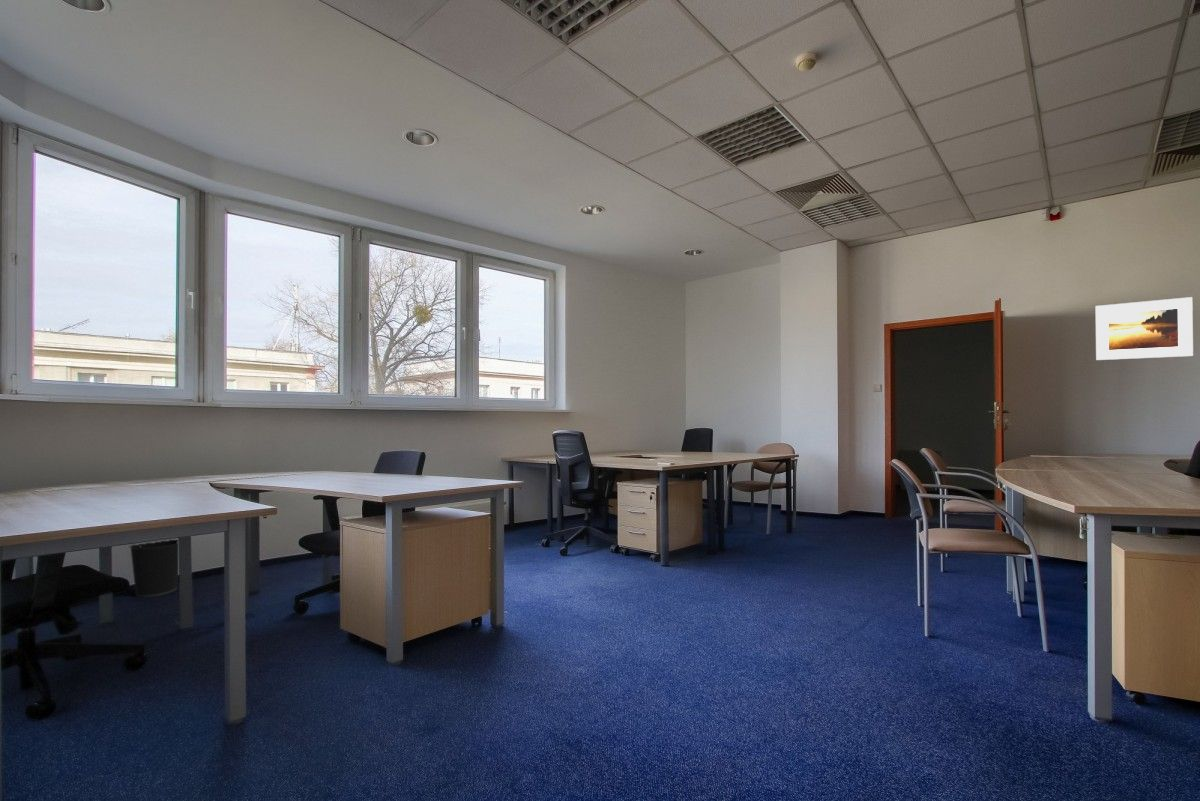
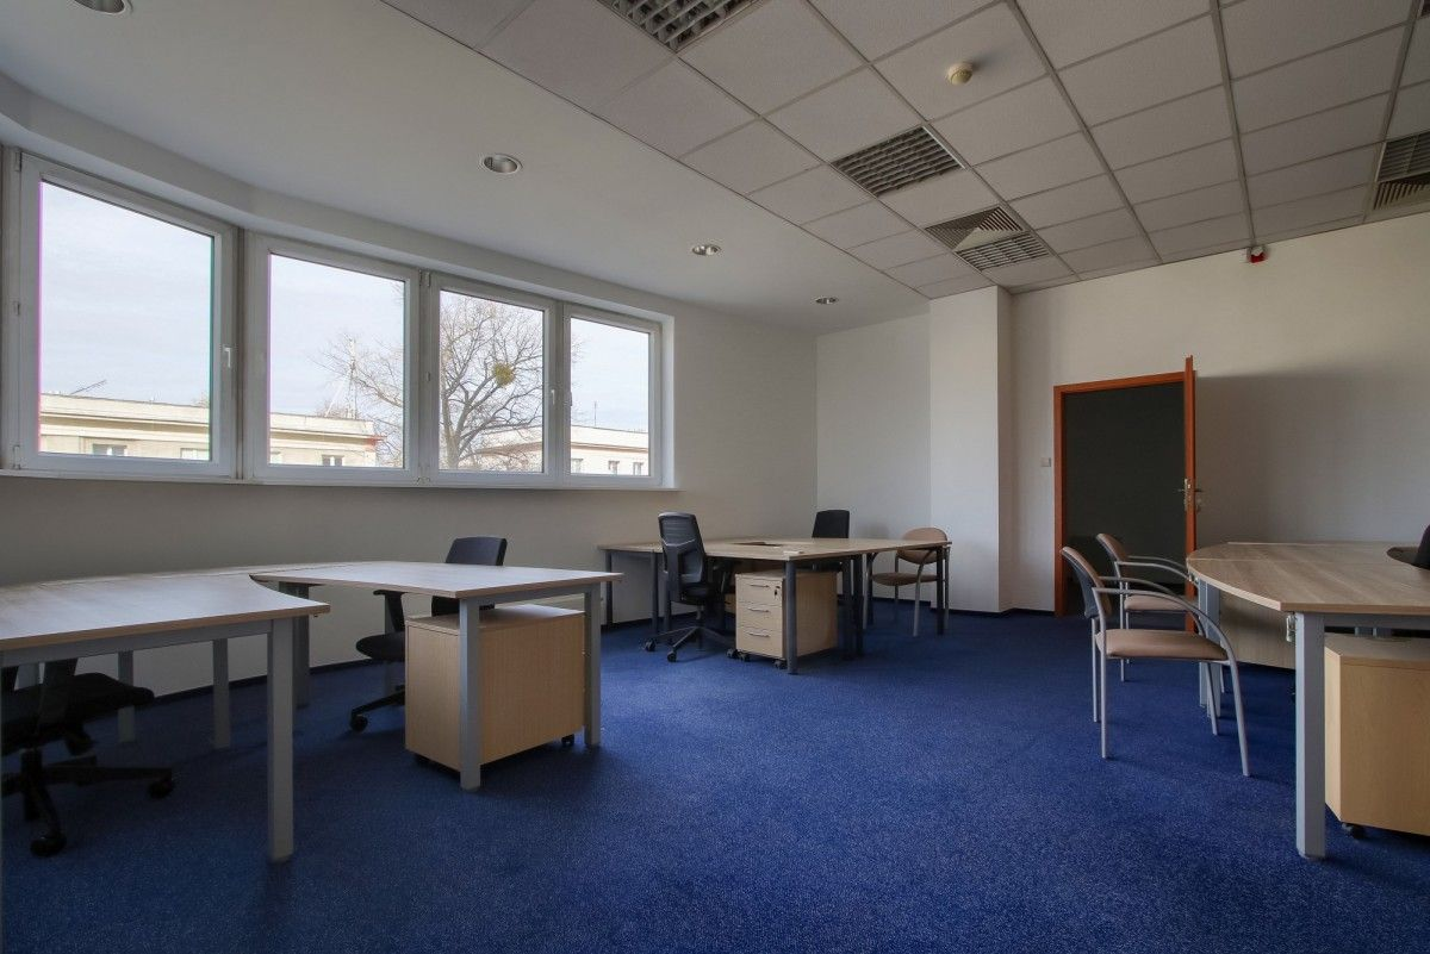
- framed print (1142, 329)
- wastebasket (156, 567)
